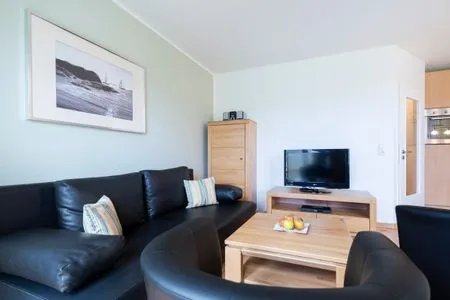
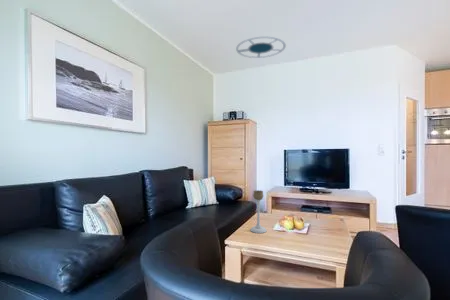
+ candle holder (258, 210)
+ ceiling lamp (260, 46)
